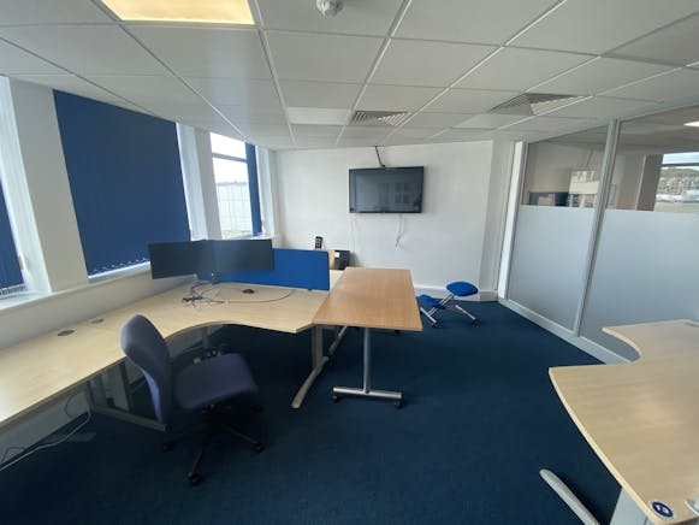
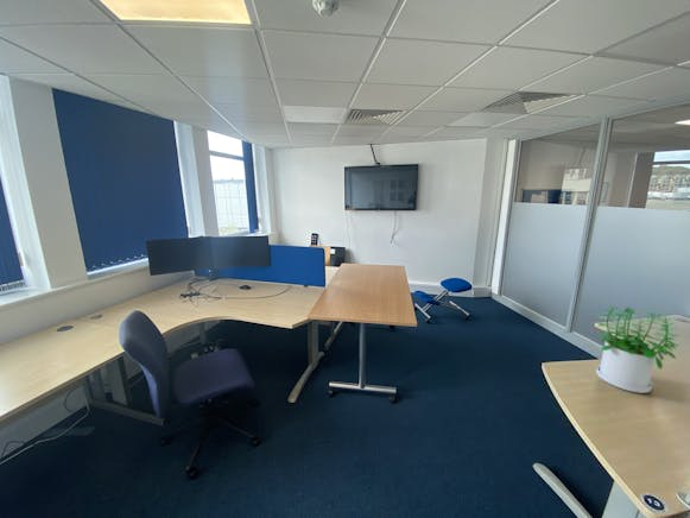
+ potted plant (631, 345)
